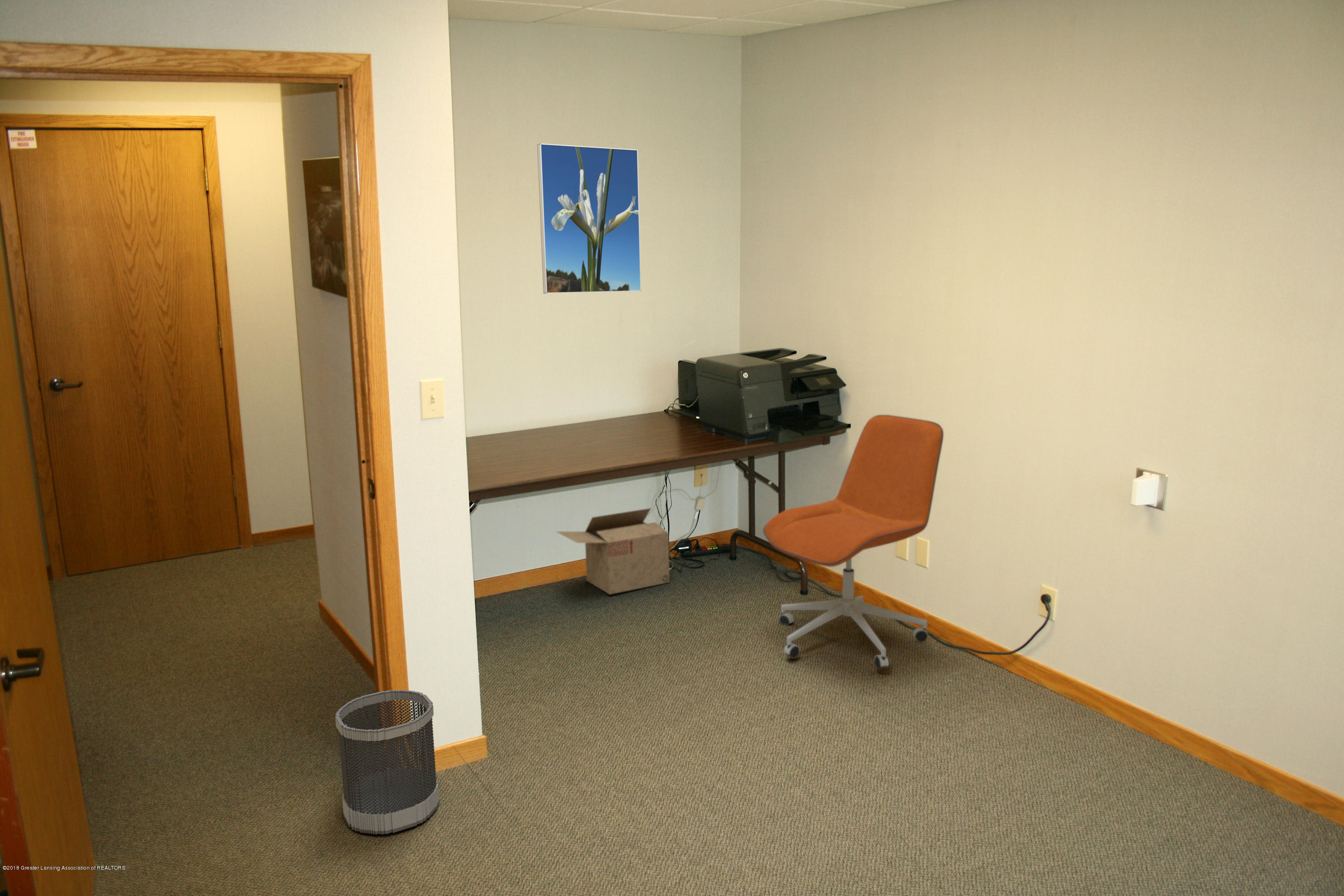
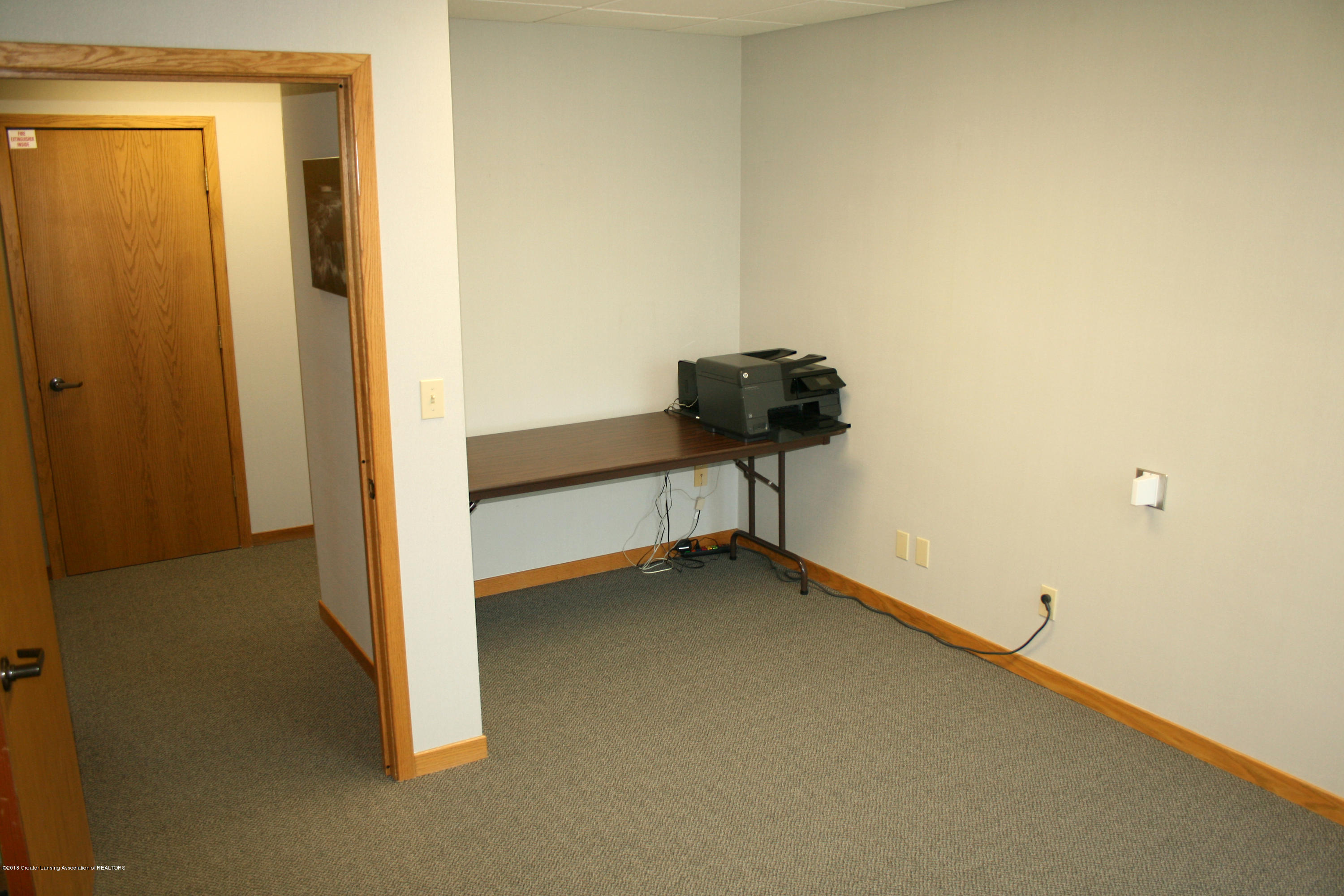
- office chair (850, 534)
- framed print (591, 220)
- cardboard box (612, 550)
- wastebasket (388, 759)
